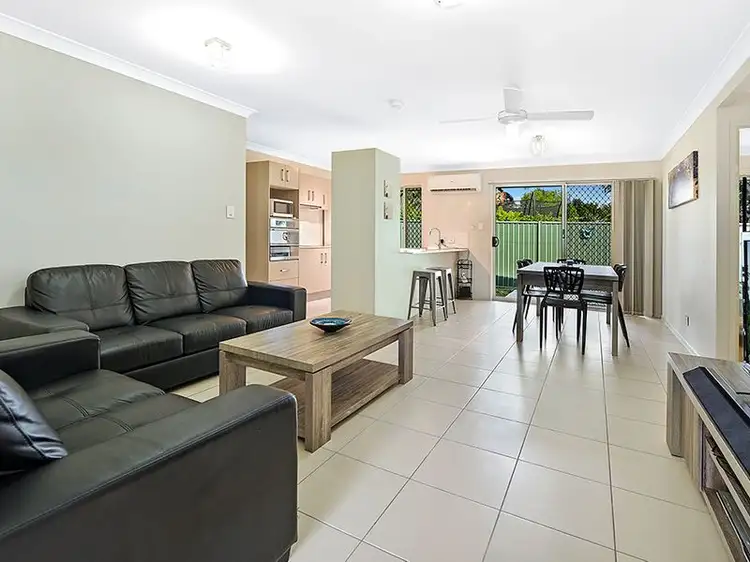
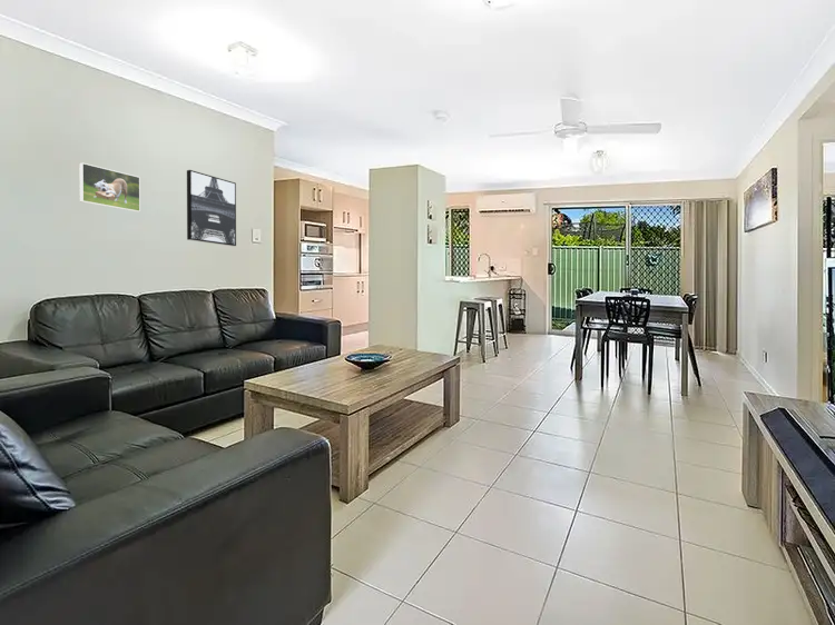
+ wall art (213, 209)
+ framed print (111, 188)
